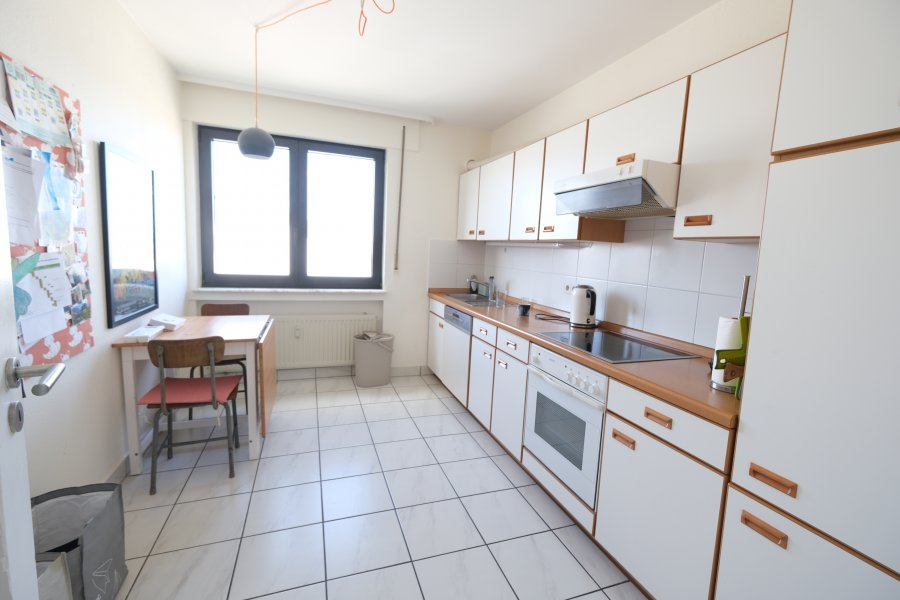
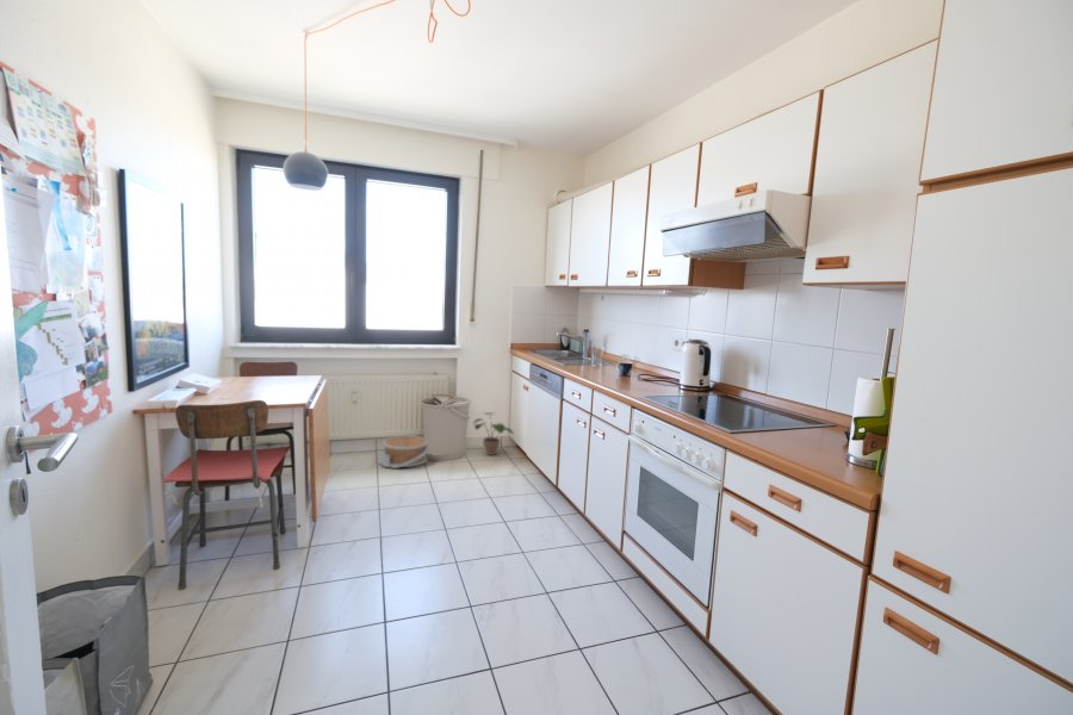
+ potted plant (491, 434)
+ basket (404, 450)
